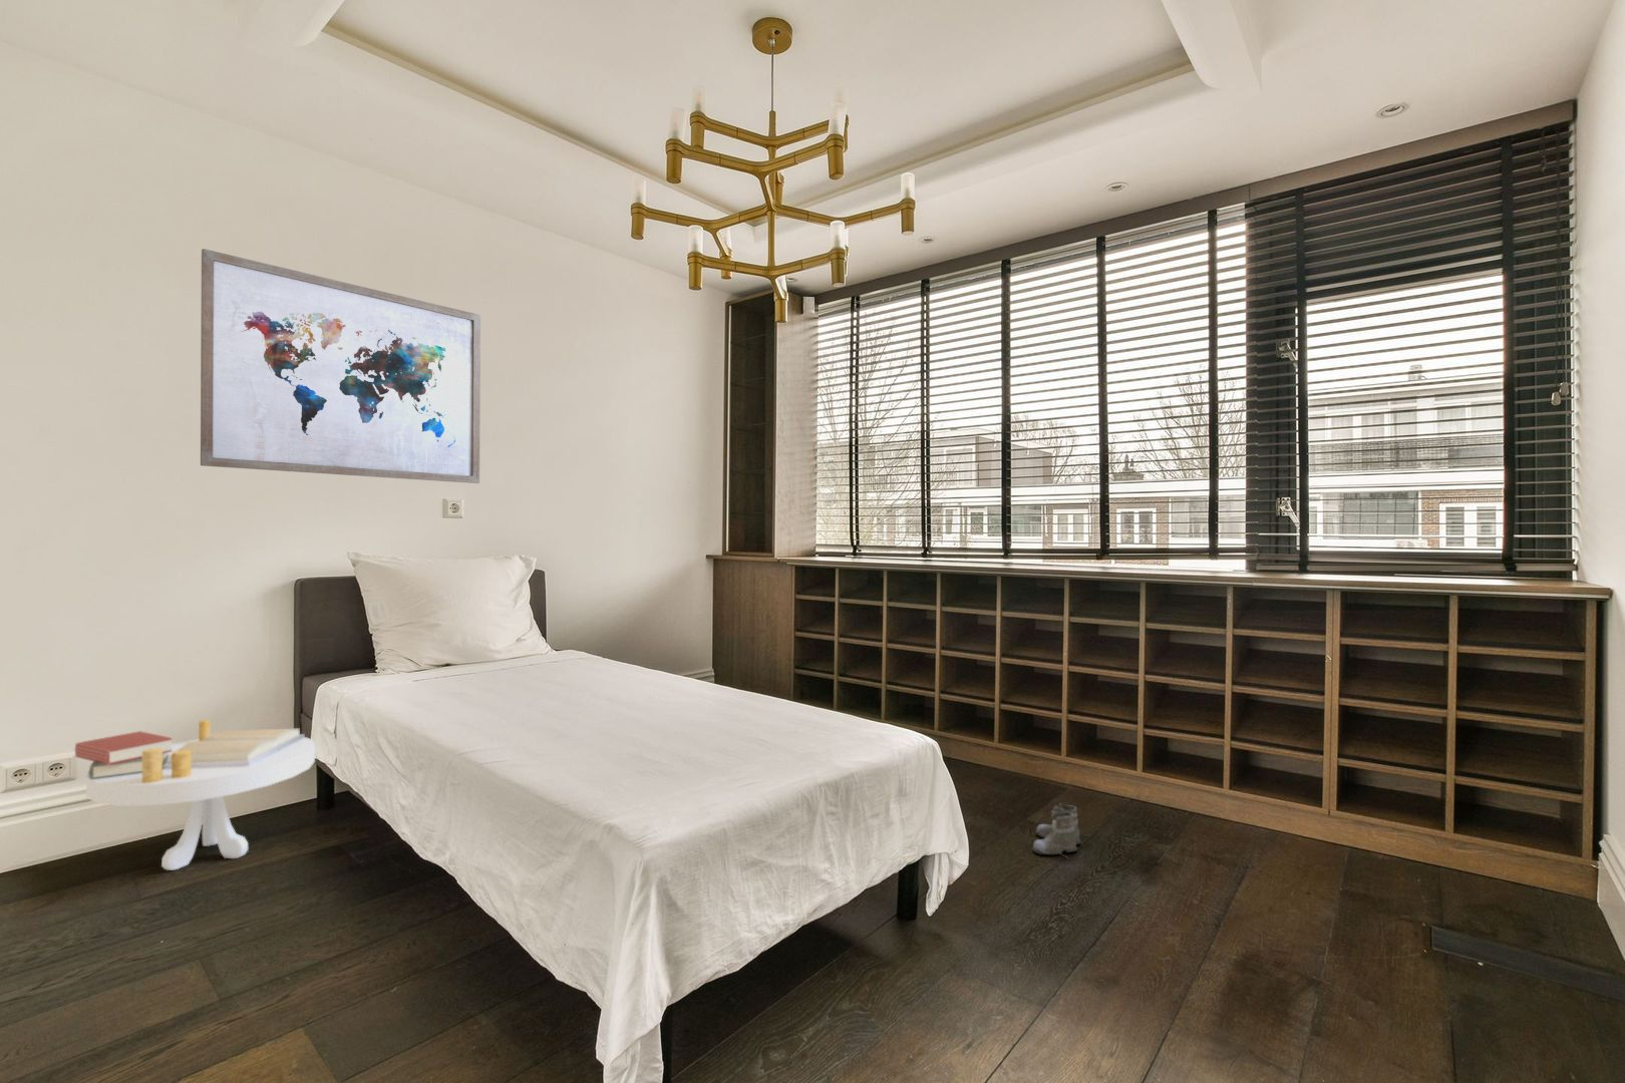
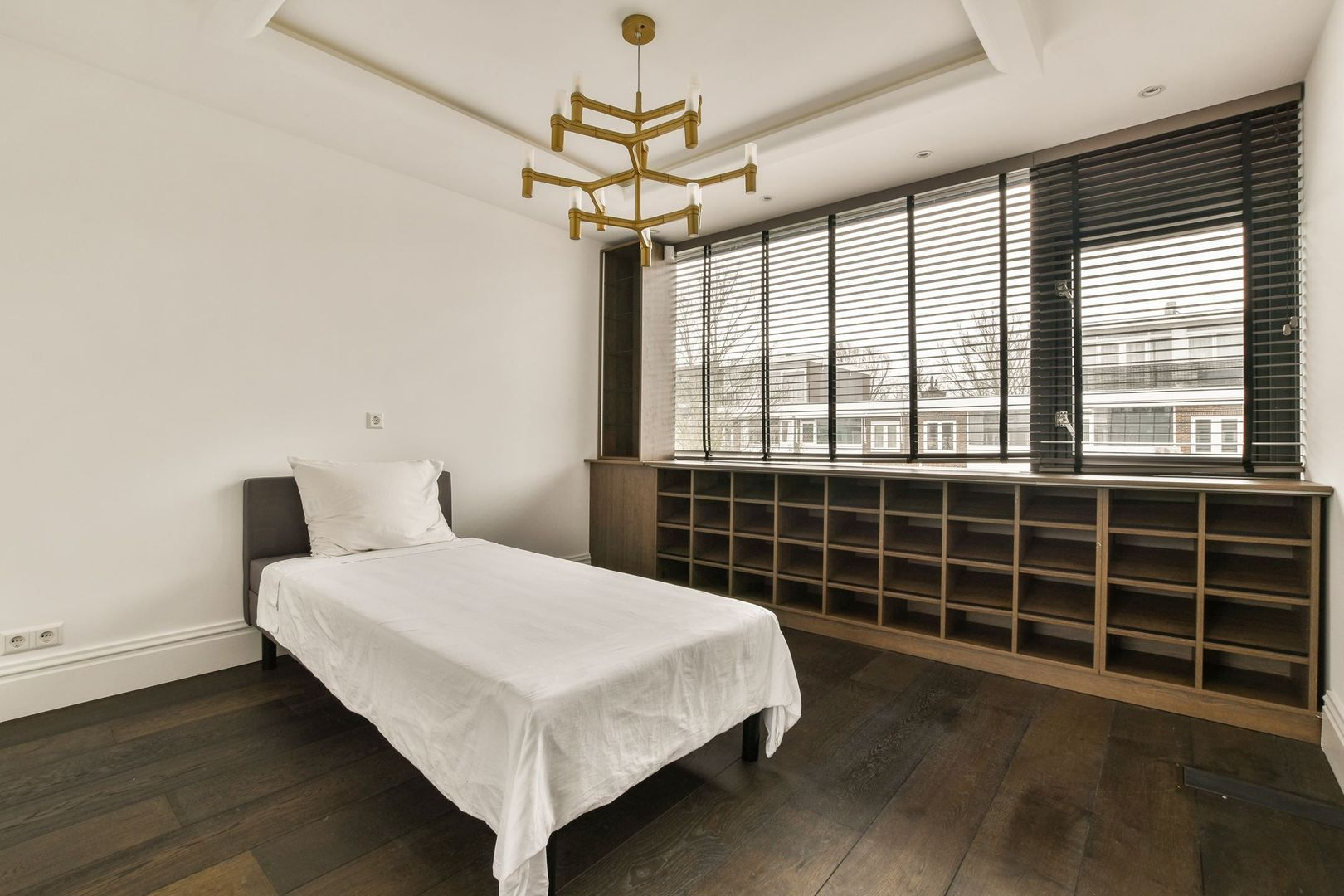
- side table (206, 792)
- wall art (357, 380)
- boots (1056, 826)
